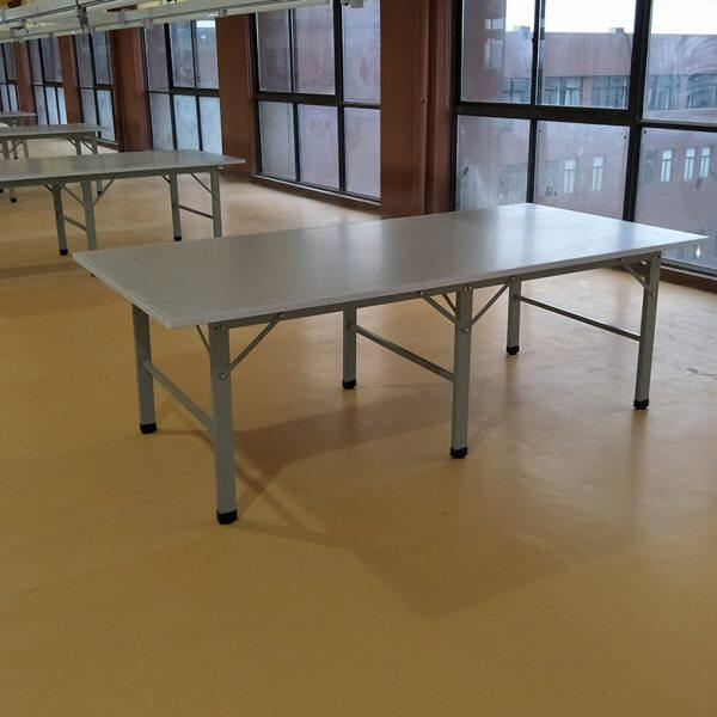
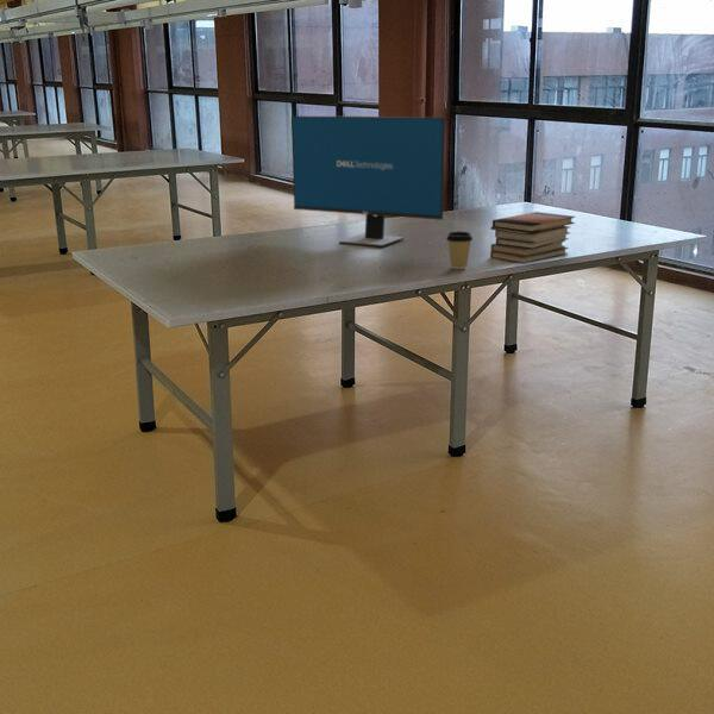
+ computer monitor (371, 180)
+ book stack (532, 237)
+ coffee cup (458, 250)
